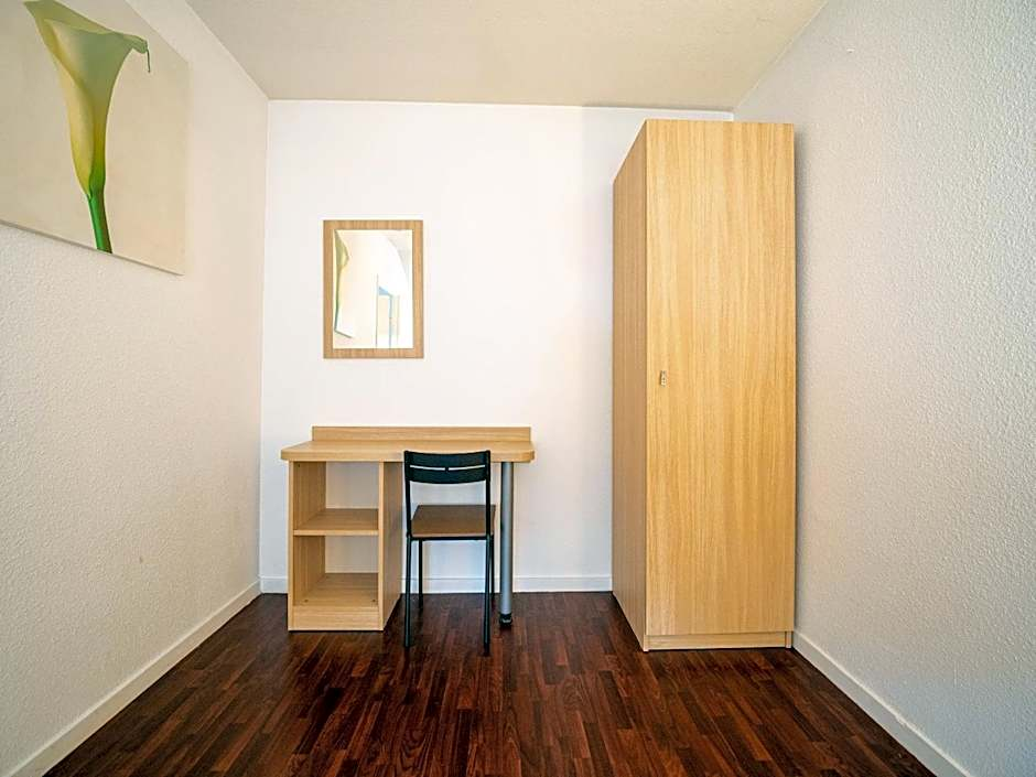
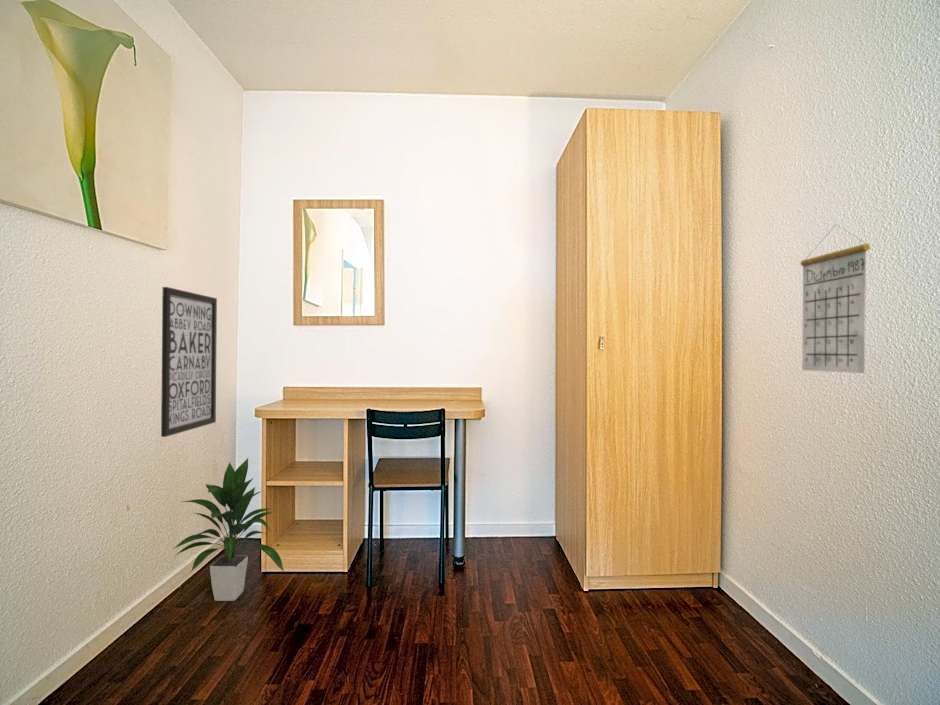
+ calendar (832, 297)
+ wall art (191, 361)
+ indoor plant (232, 530)
